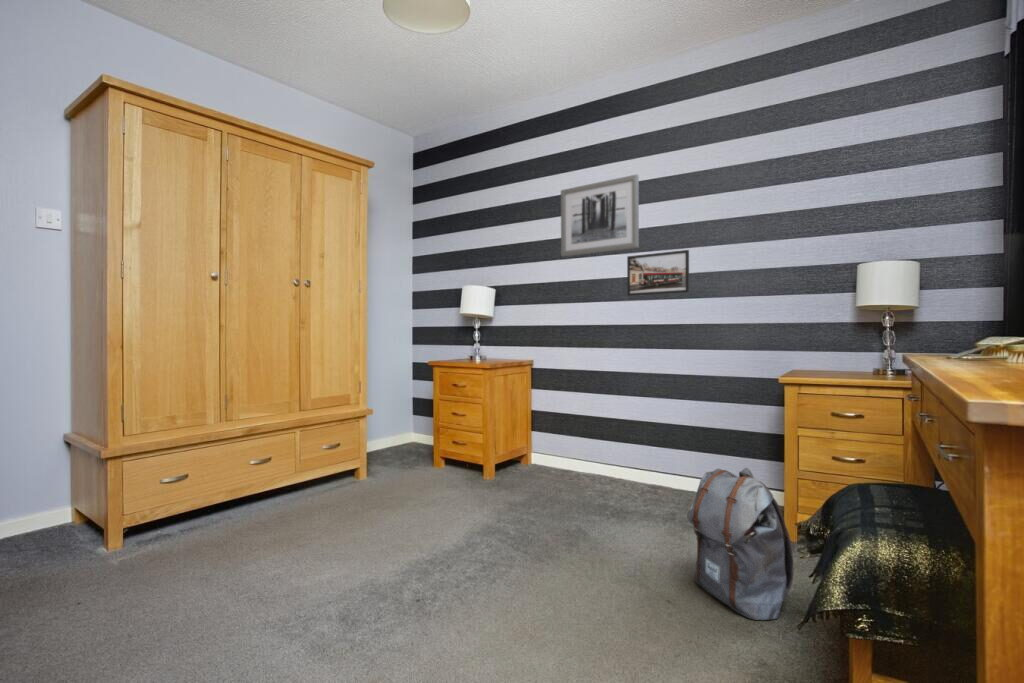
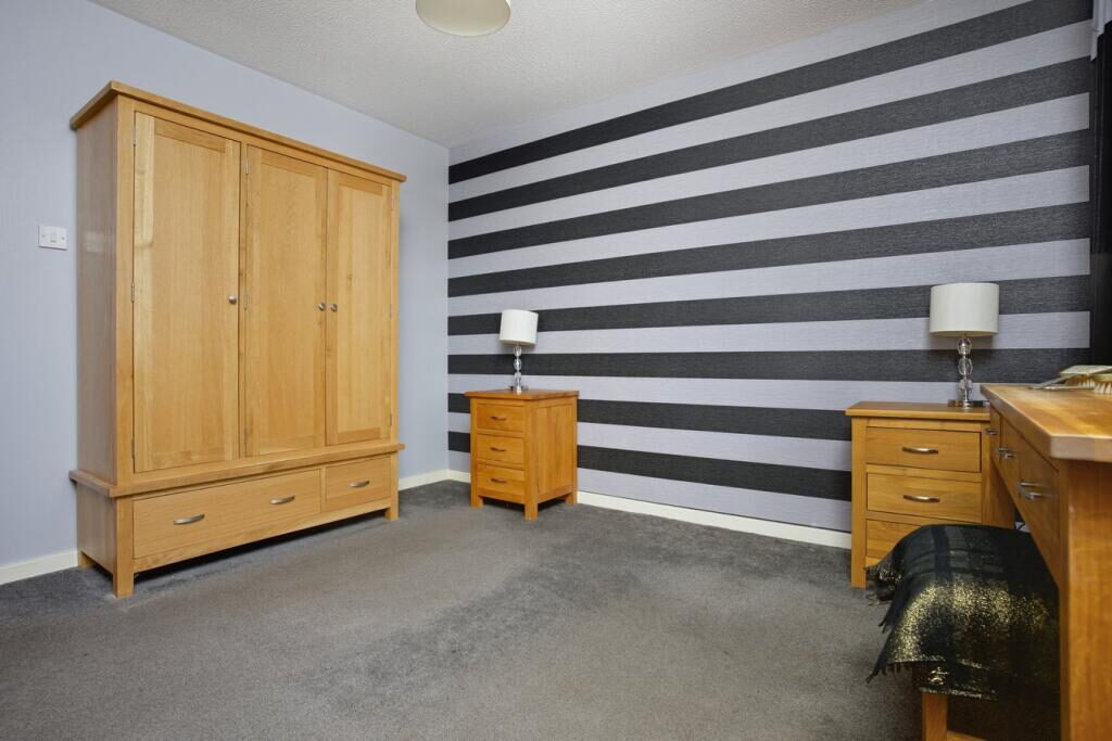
- wall art (597, 217)
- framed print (657, 273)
- backpack (738, 531)
